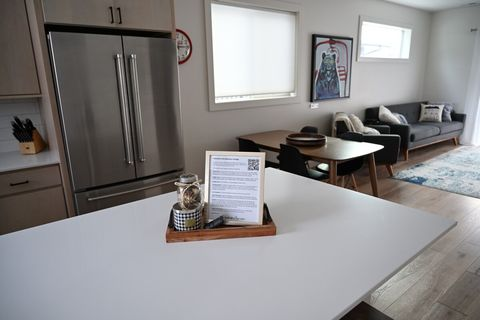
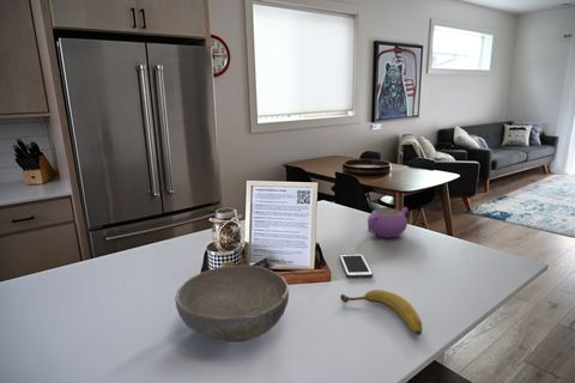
+ teapot (388, 223)
+ bowl (234, 305)
+ fruit (386, 305)
+ cell phone (355, 265)
